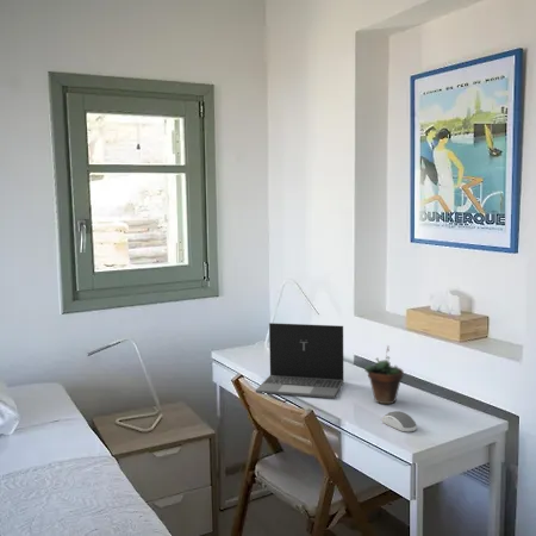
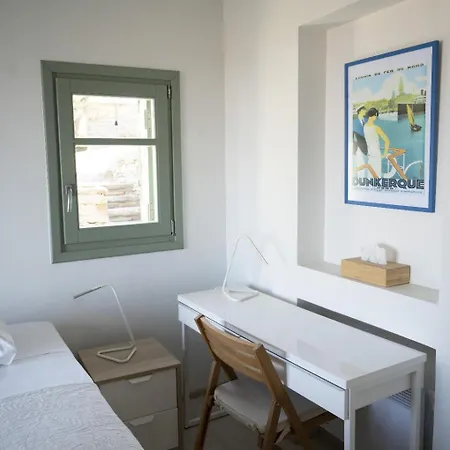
- computer mouse (399, 418)
- laptop (300, 357)
- succulent plant (385, 373)
